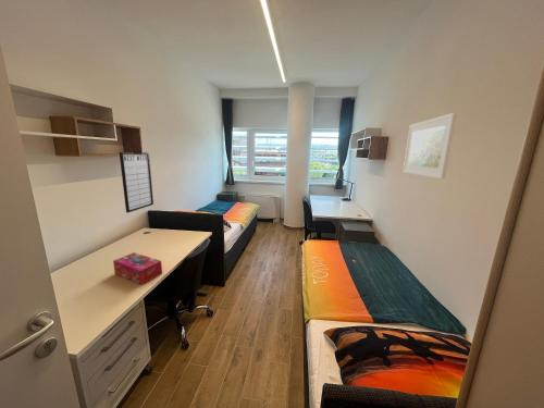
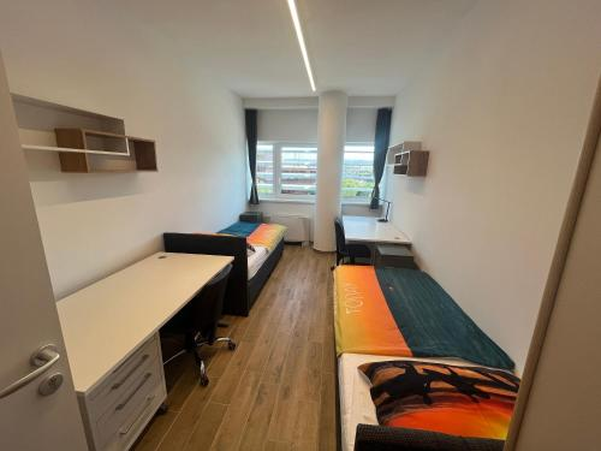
- writing board (137, 181)
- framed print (424, 148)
- tissue box (137, 267)
